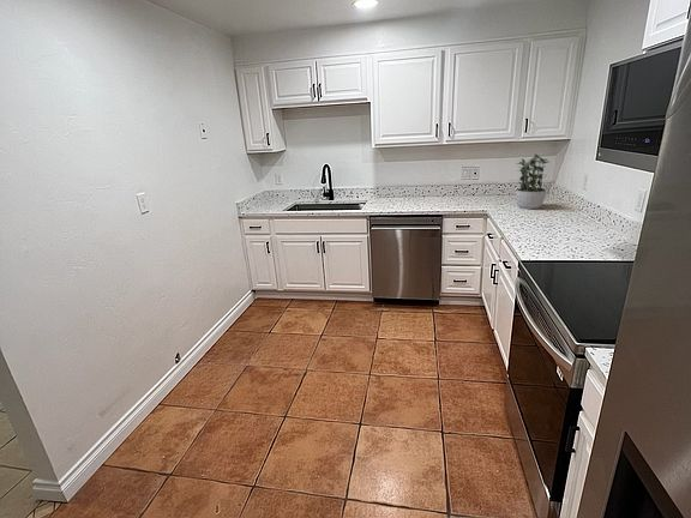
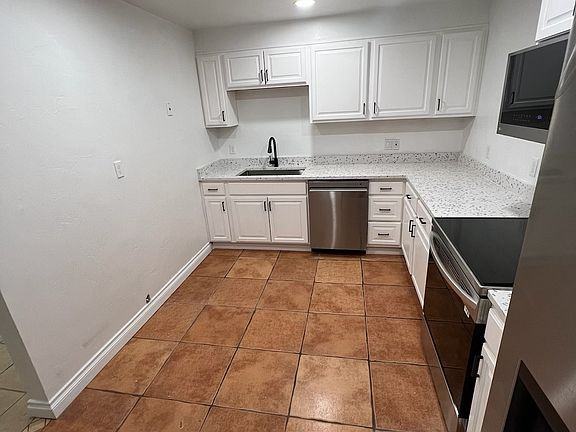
- potted plant (530, 180)
